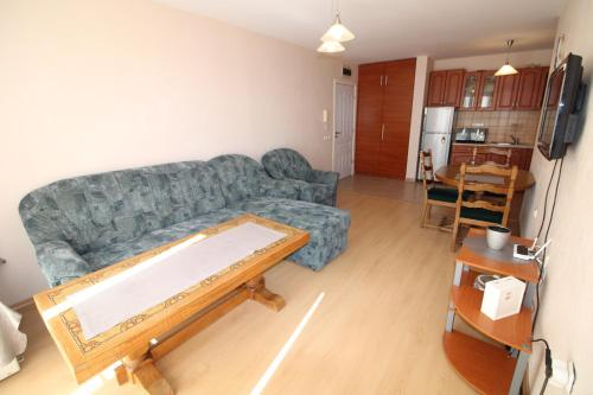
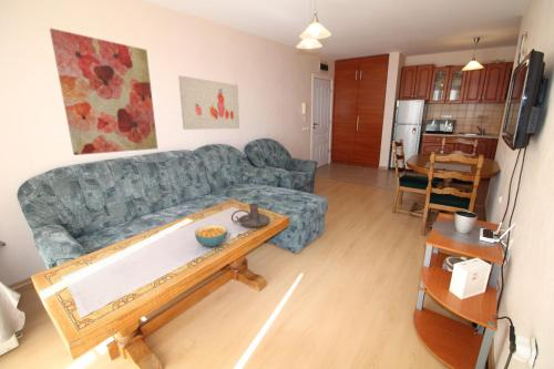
+ cereal bowl (212, 237)
+ candle holder (250, 214)
+ wall art (213, 105)
+ wall art (112, 99)
